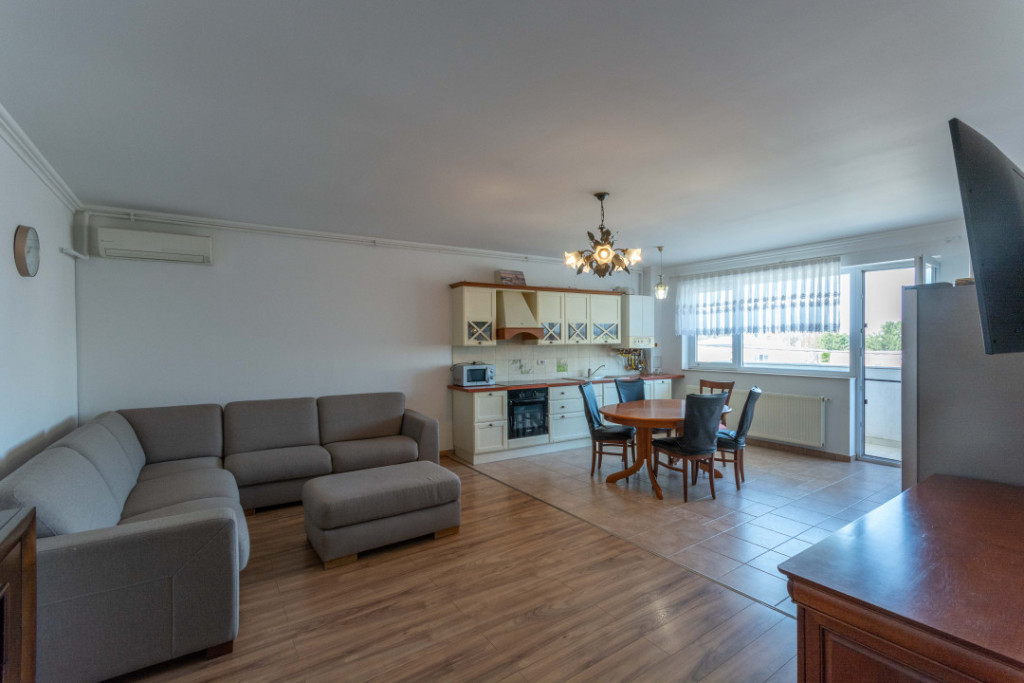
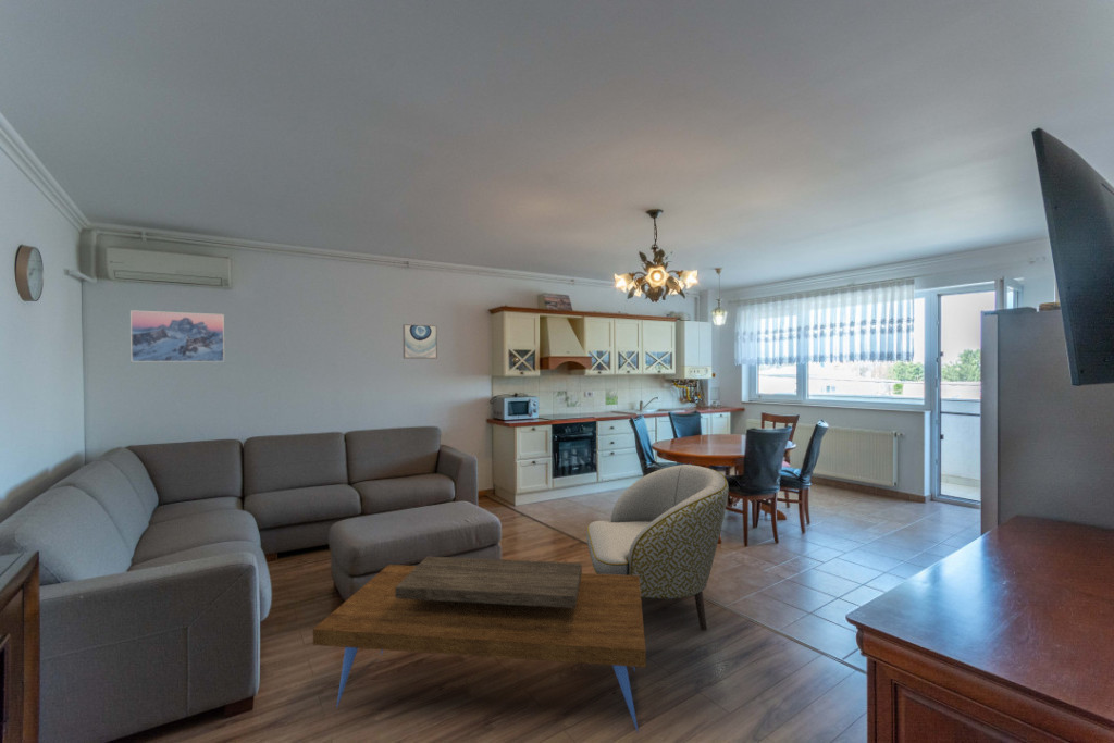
+ wall art (420, 342)
+ coffee table (494, 631)
+ armchair (656, 537)
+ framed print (180, 337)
